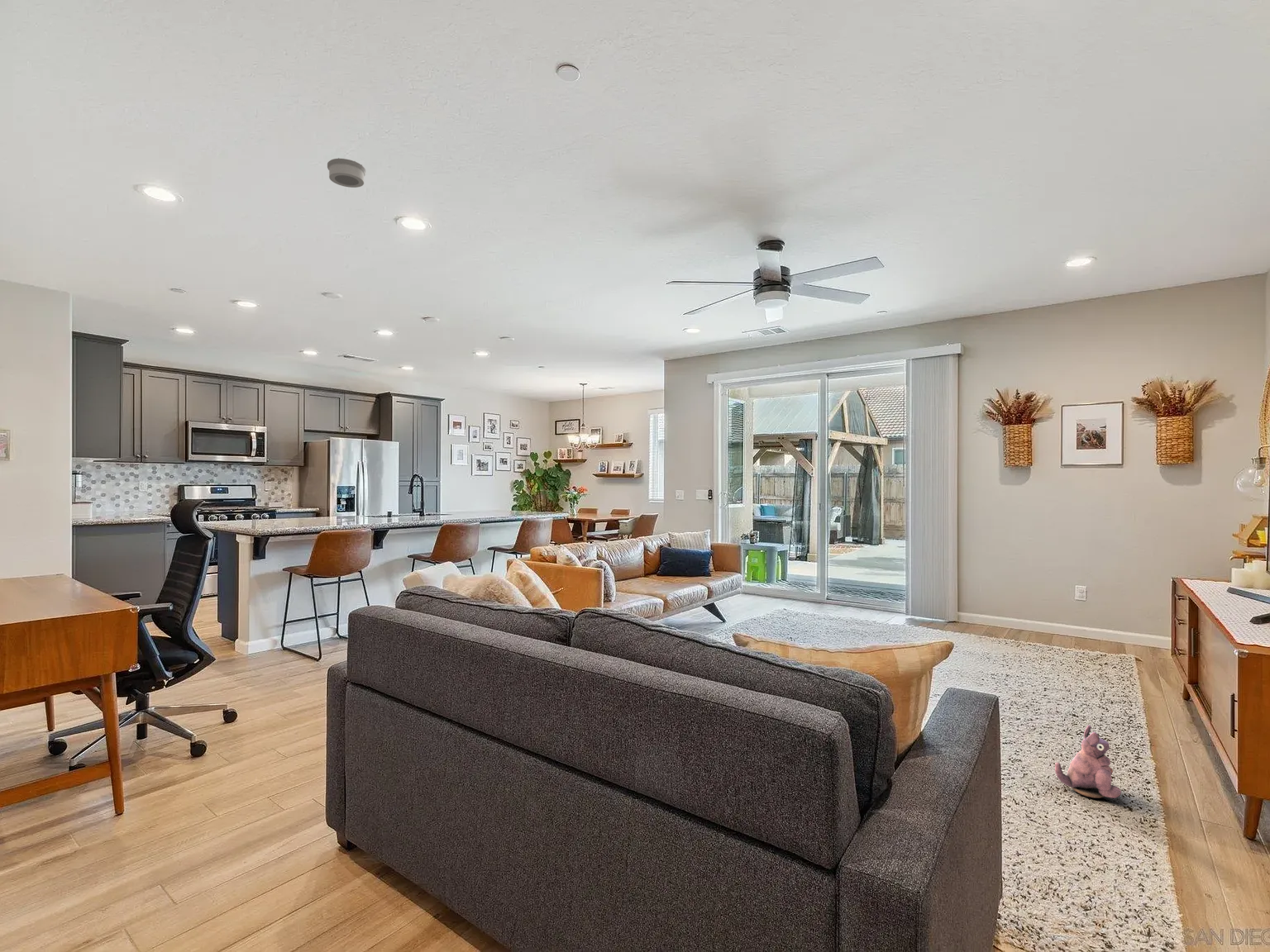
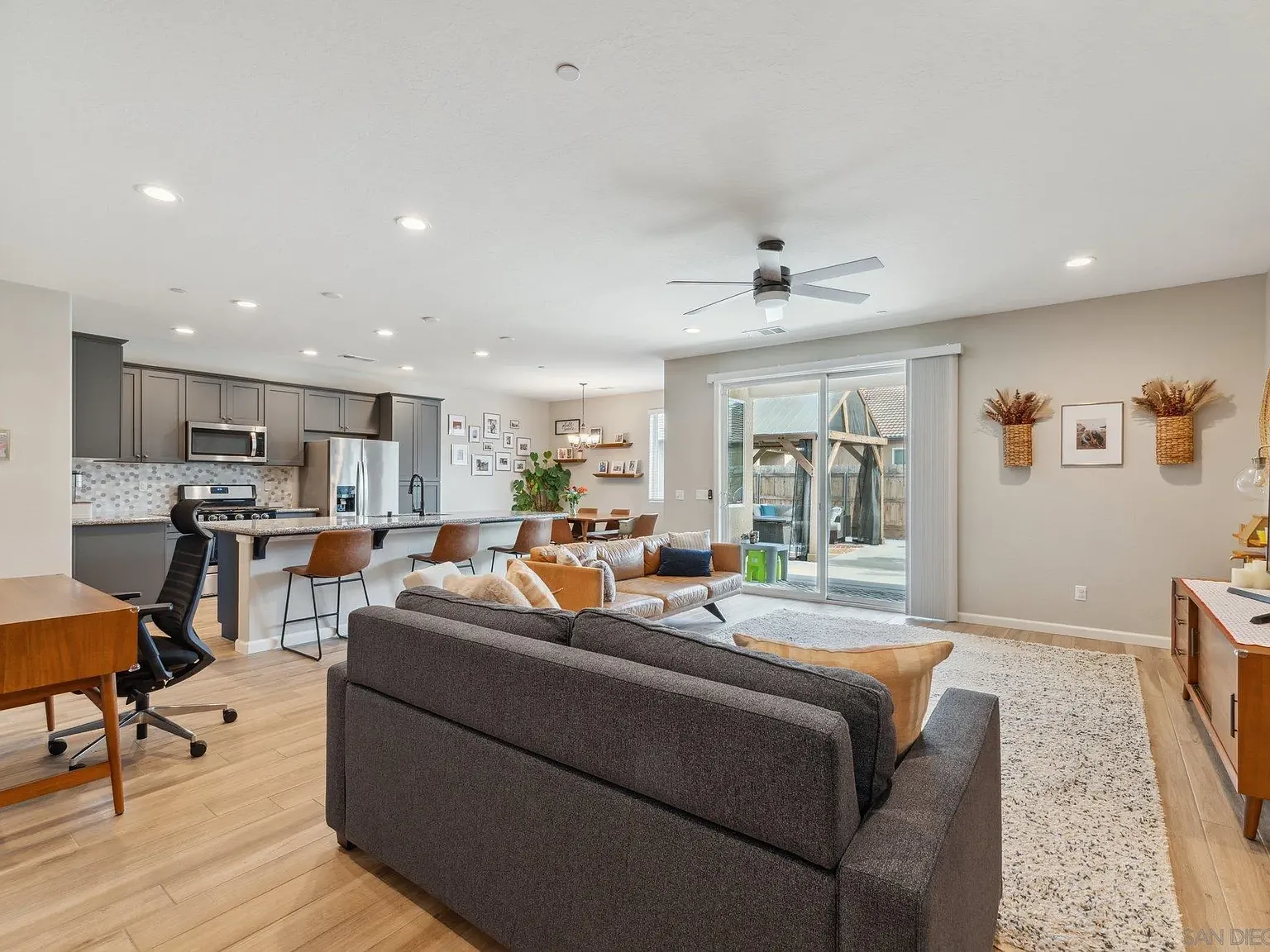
- plush toy (1083, 759)
- smoke detector (346, 171)
